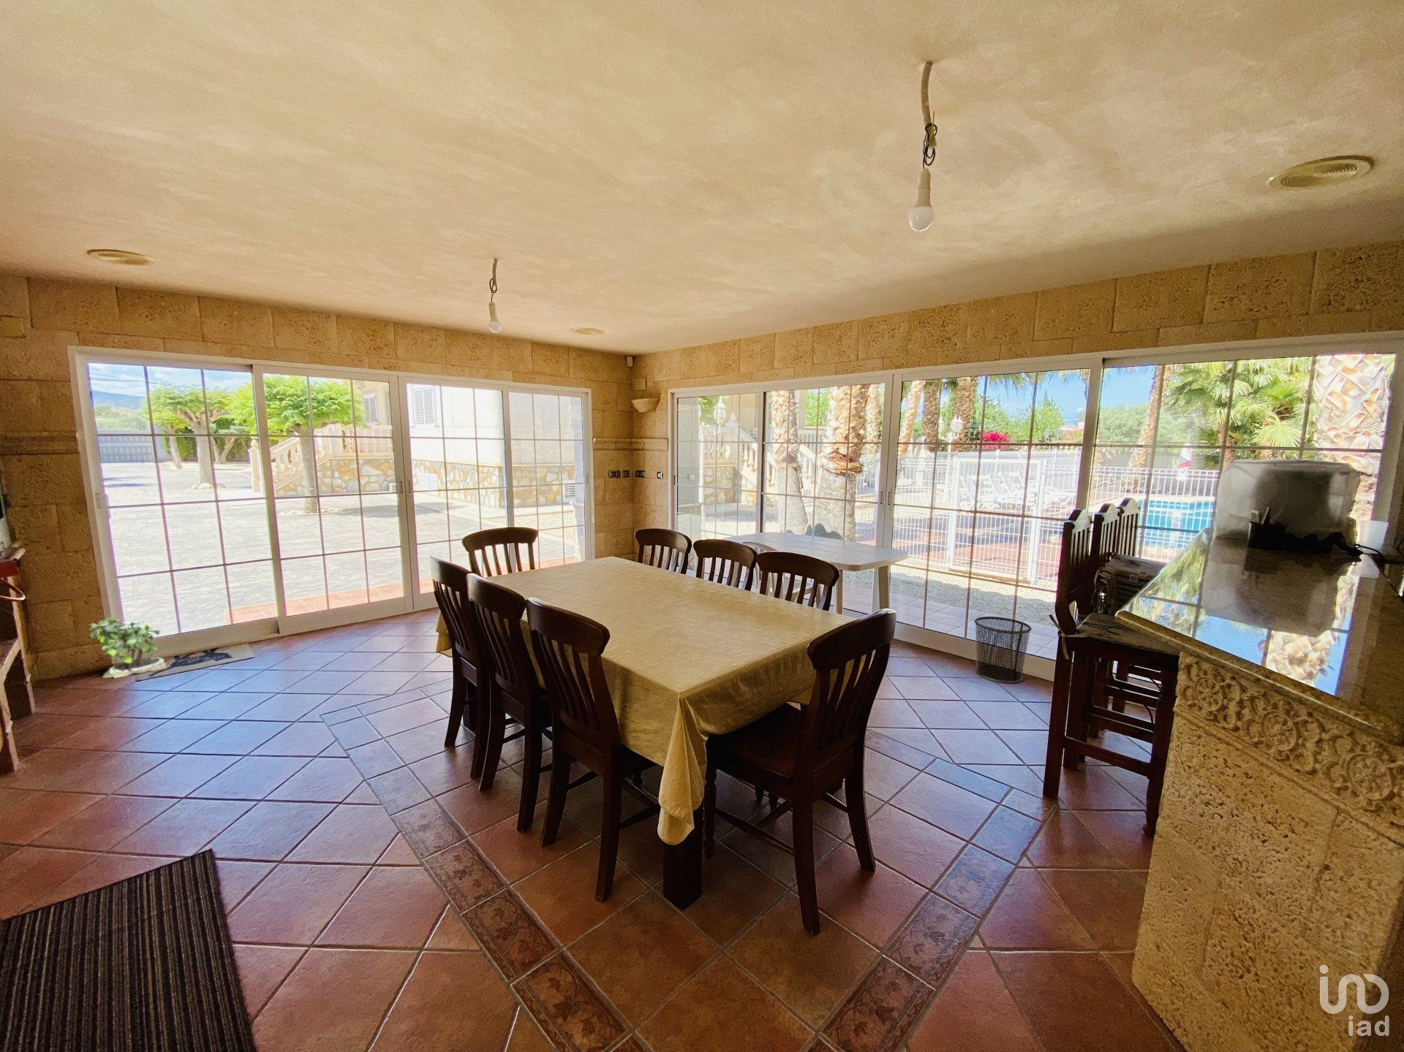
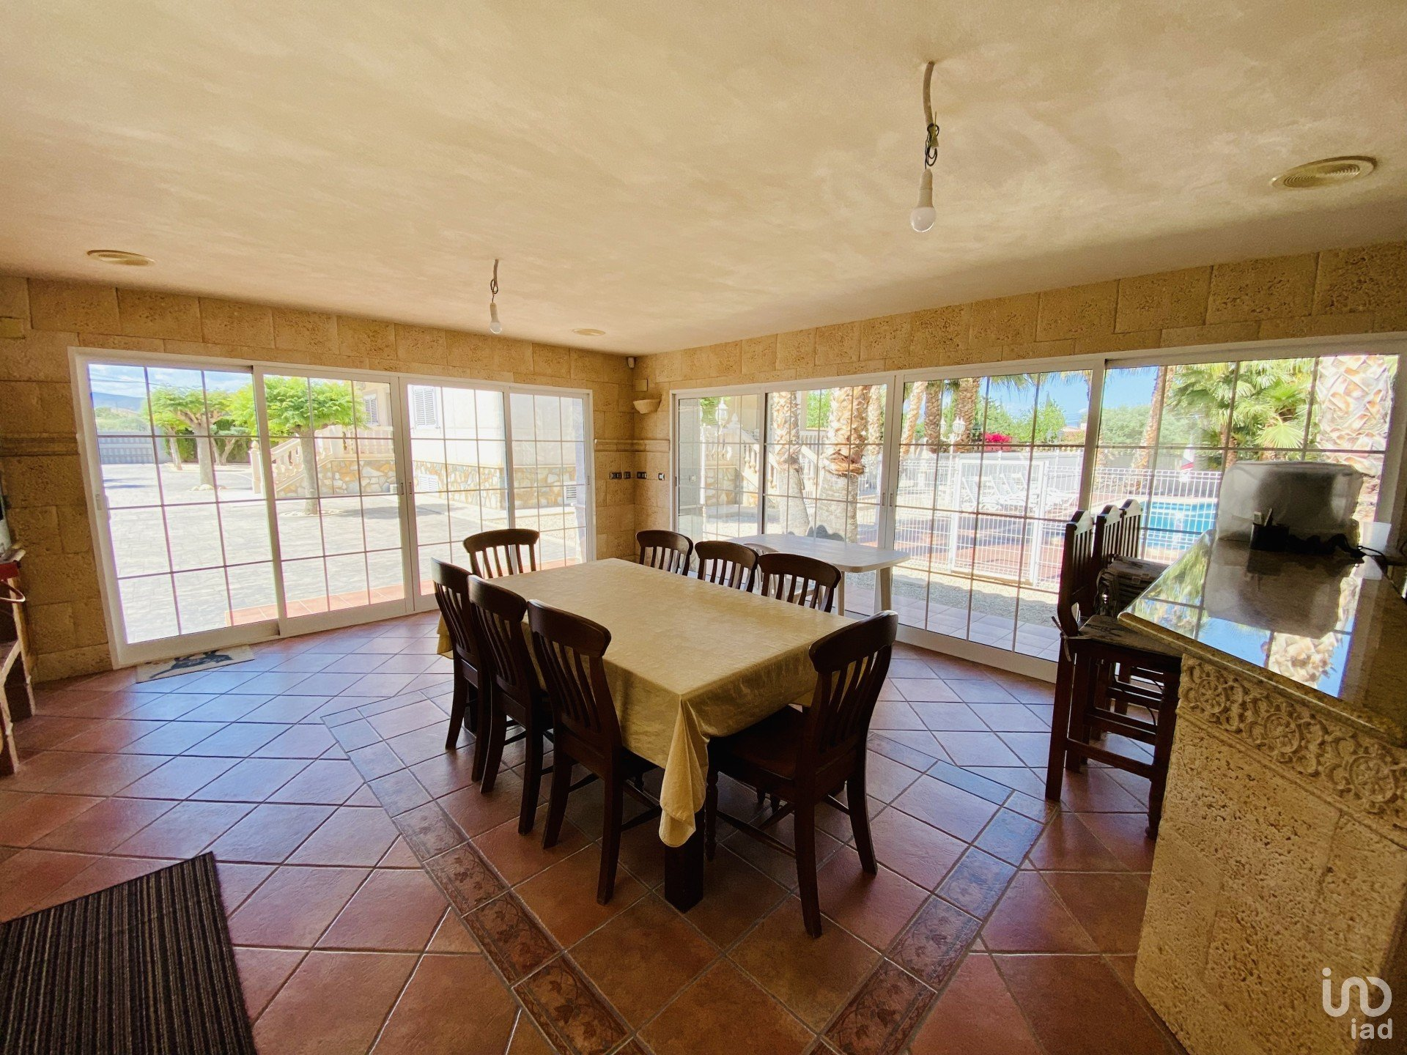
- potted plant (128, 642)
- waste bin (1000, 649)
